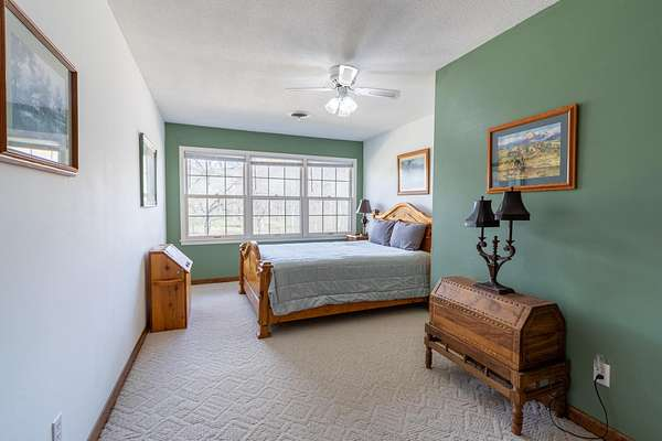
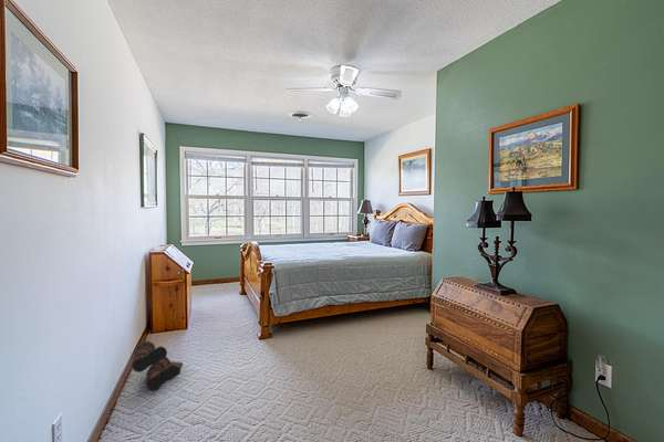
+ boots (157, 359)
